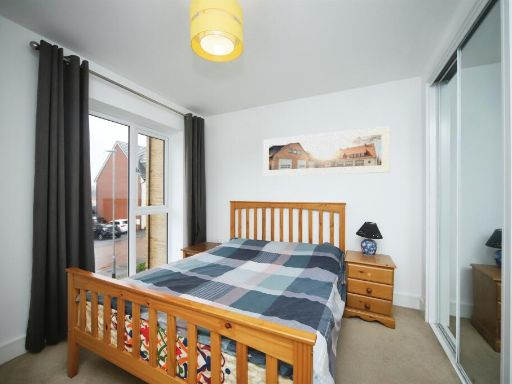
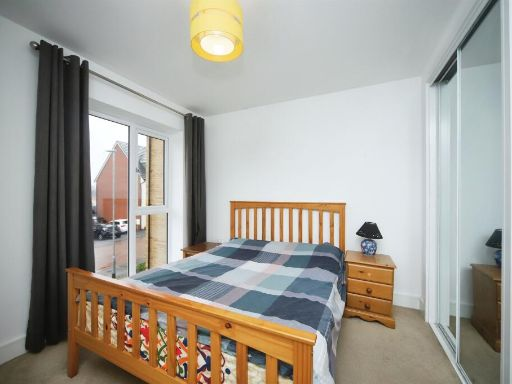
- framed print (319, 154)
